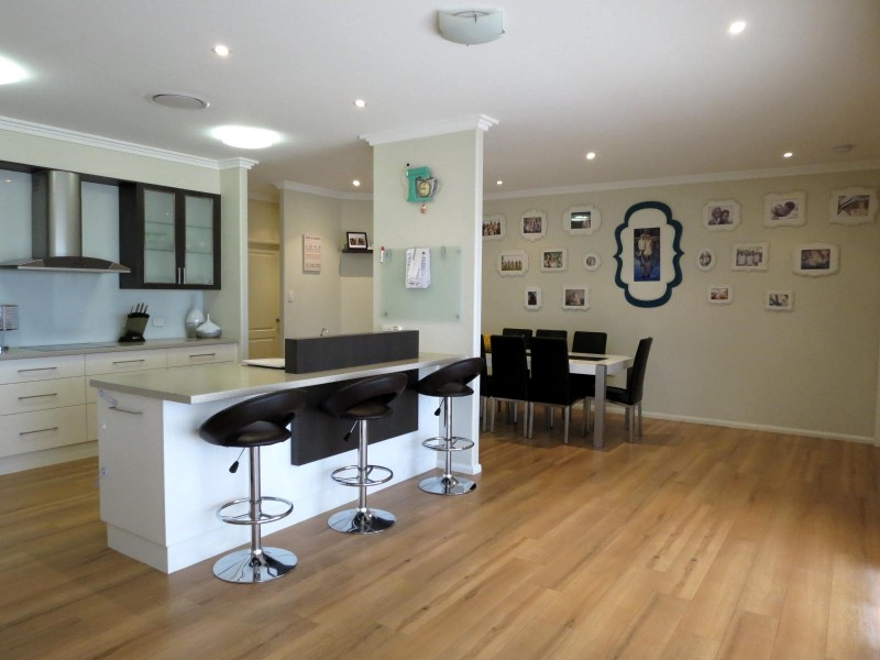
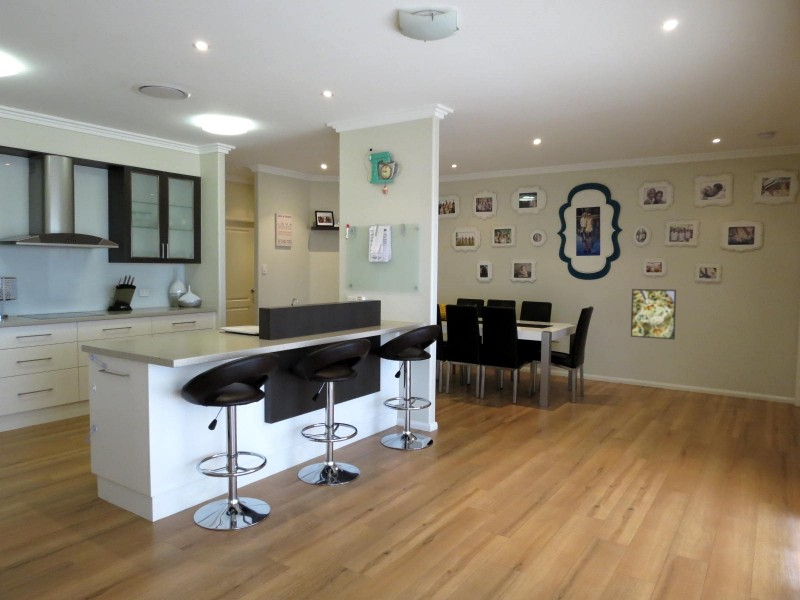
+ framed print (652, 313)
